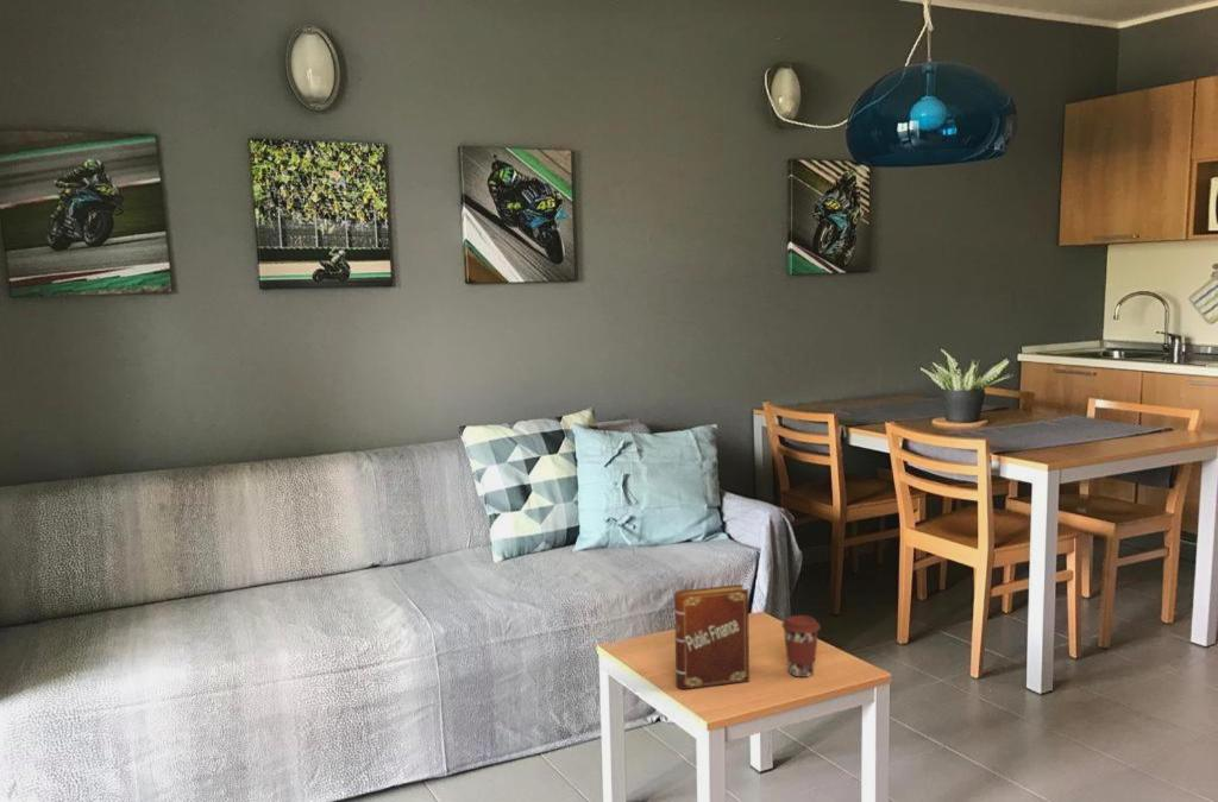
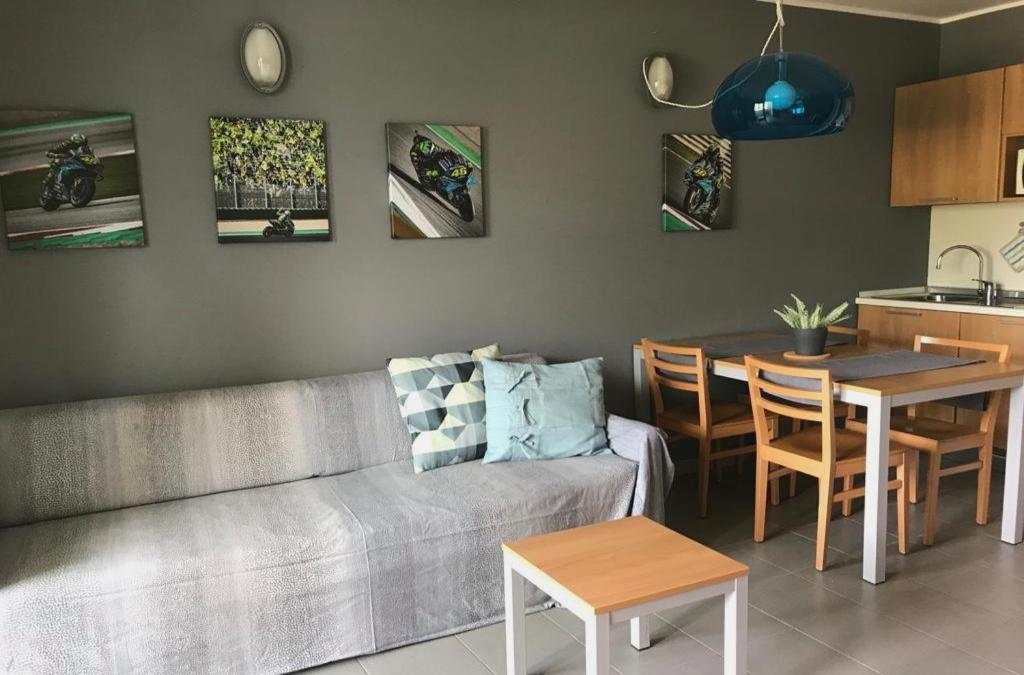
- book (710, 637)
- coffee cup (801, 645)
